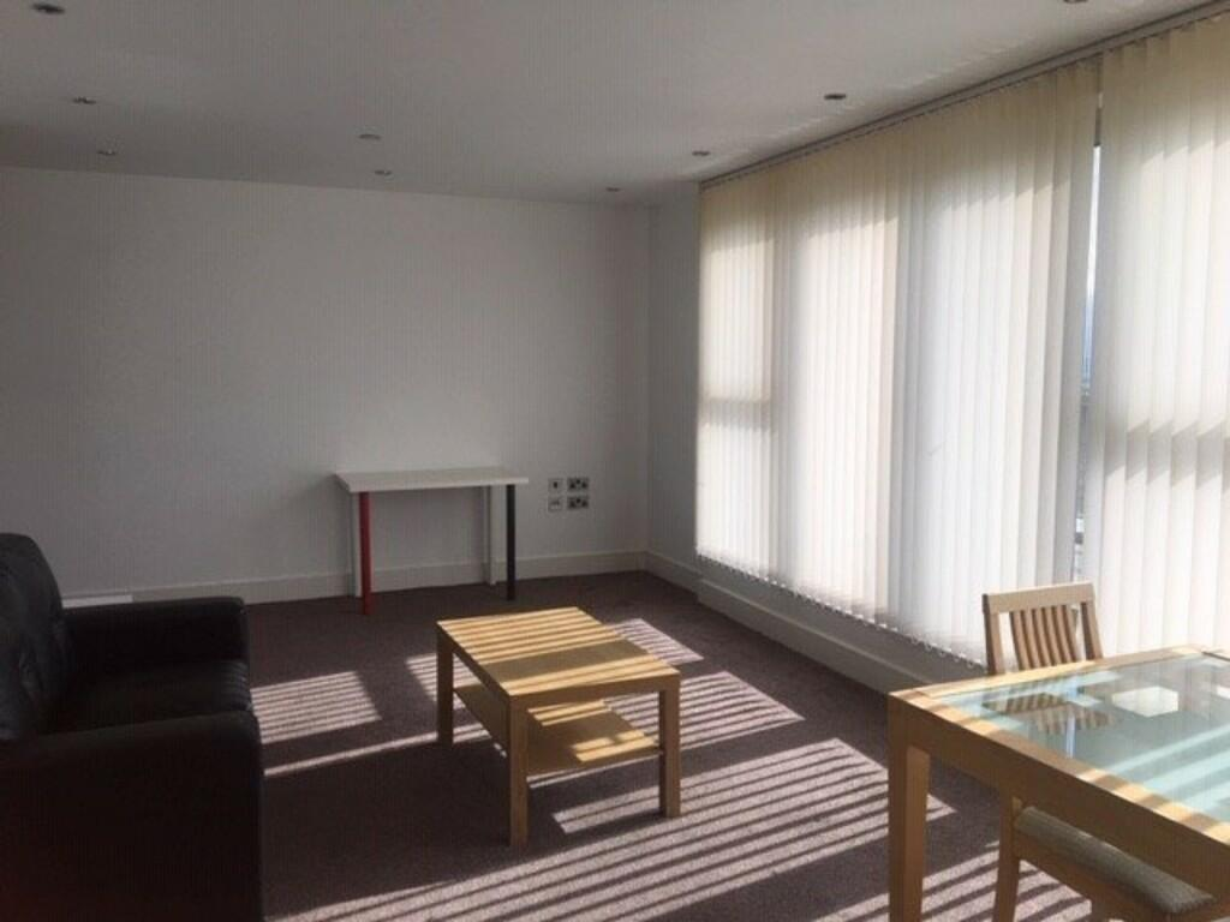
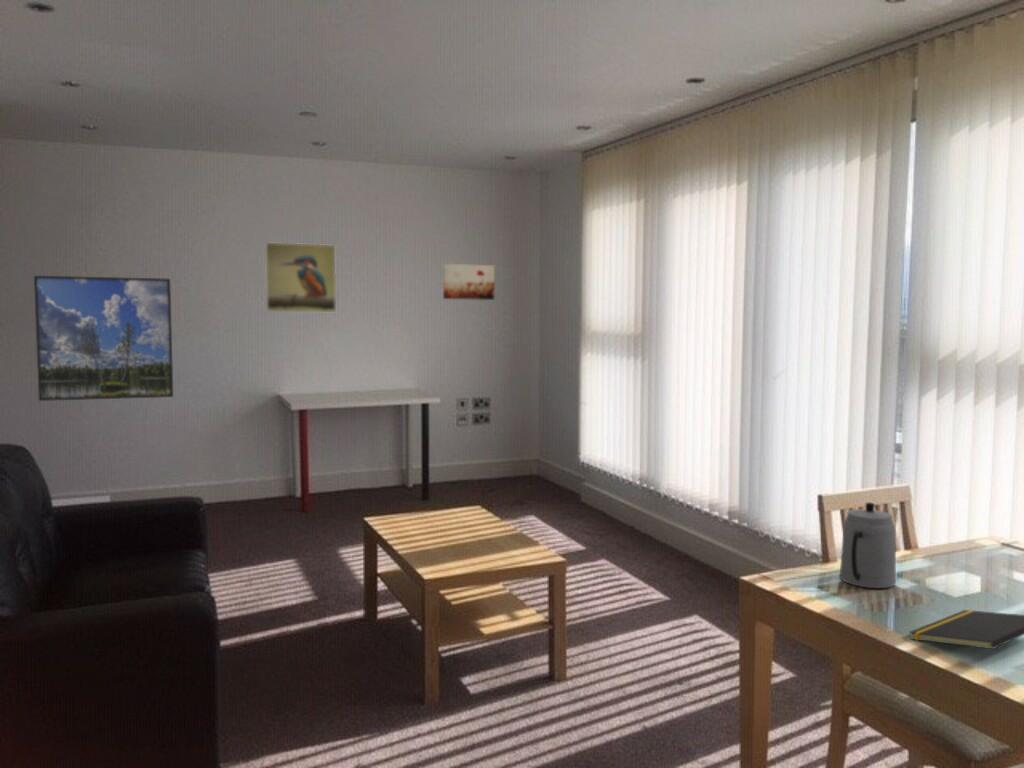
+ notepad (978, 628)
+ wall art (469, 282)
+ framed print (301, 278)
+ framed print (106, 338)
+ teapot (869, 540)
